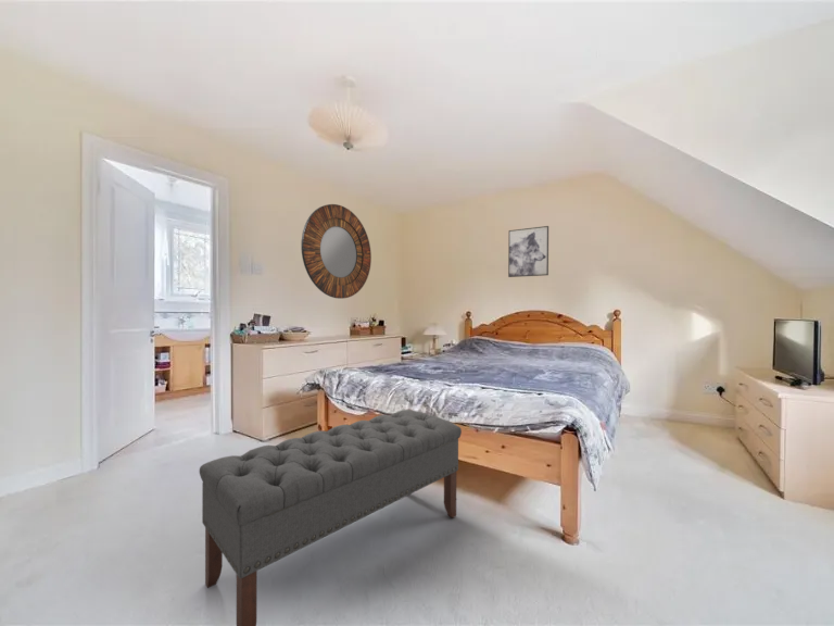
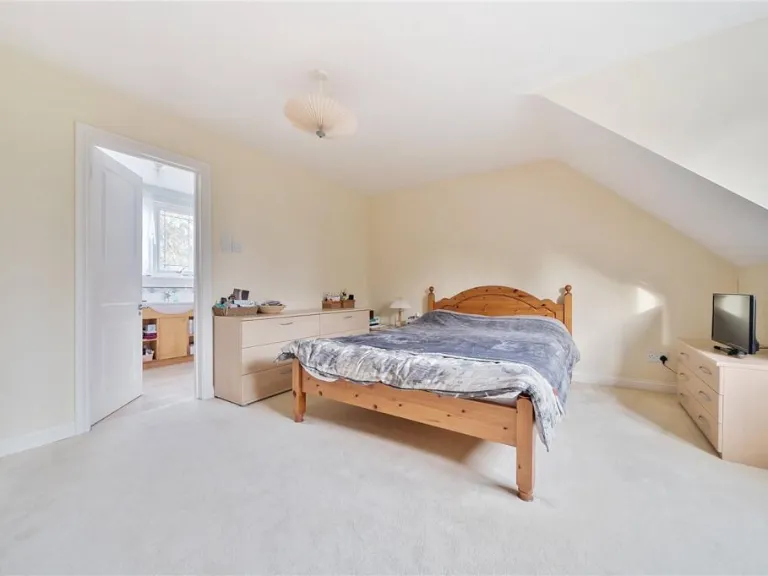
- wall art (528, 252)
- home mirror (339, 252)
- bench (349, 490)
